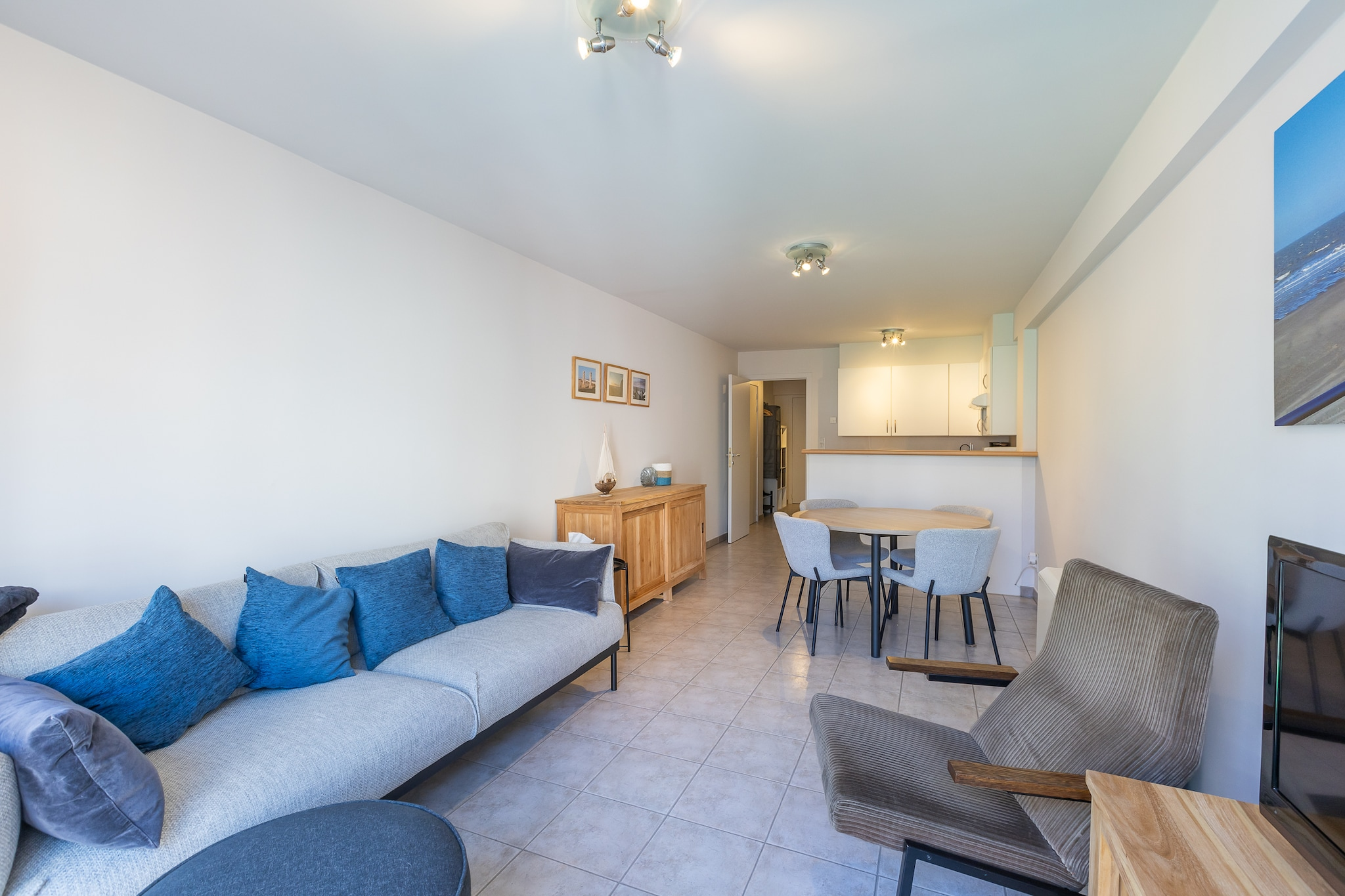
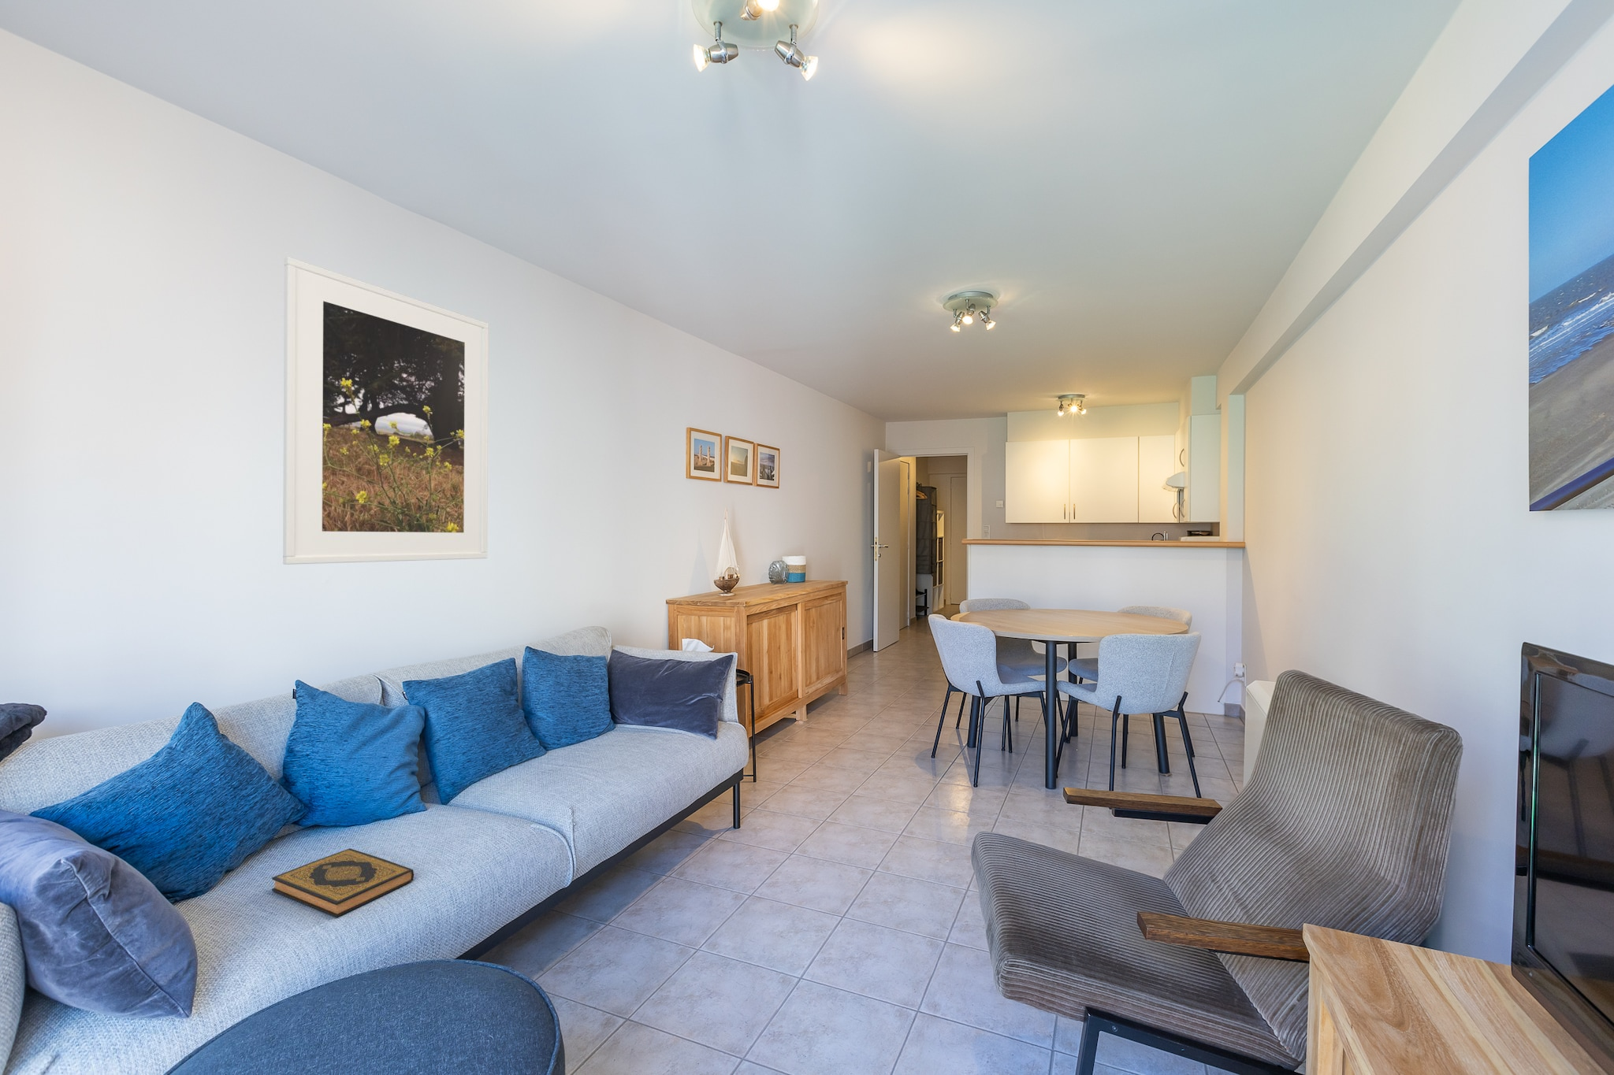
+ hardback book (343, 879)
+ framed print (398, 427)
